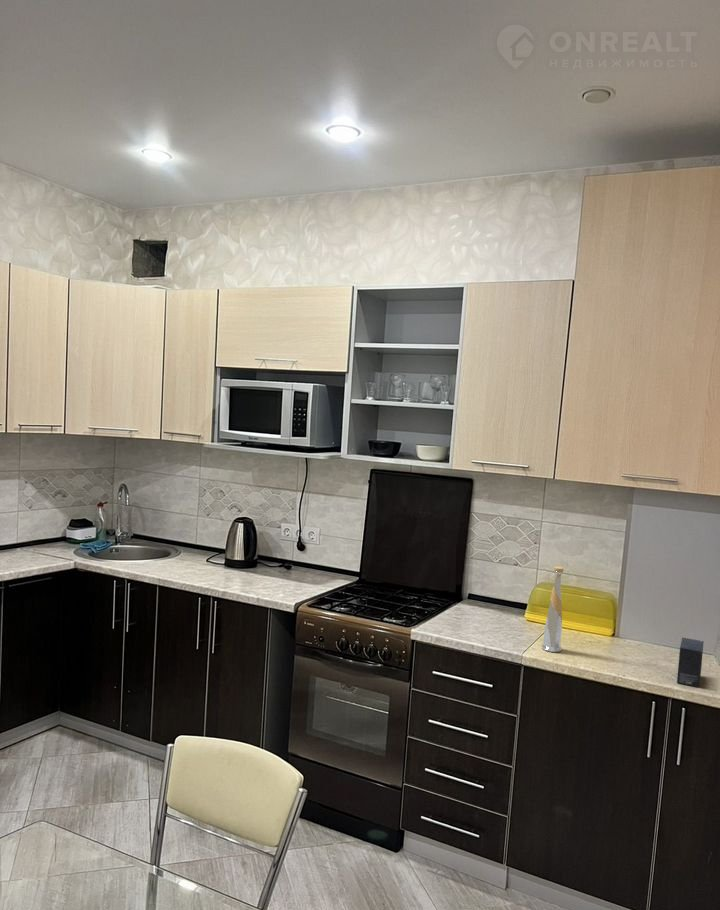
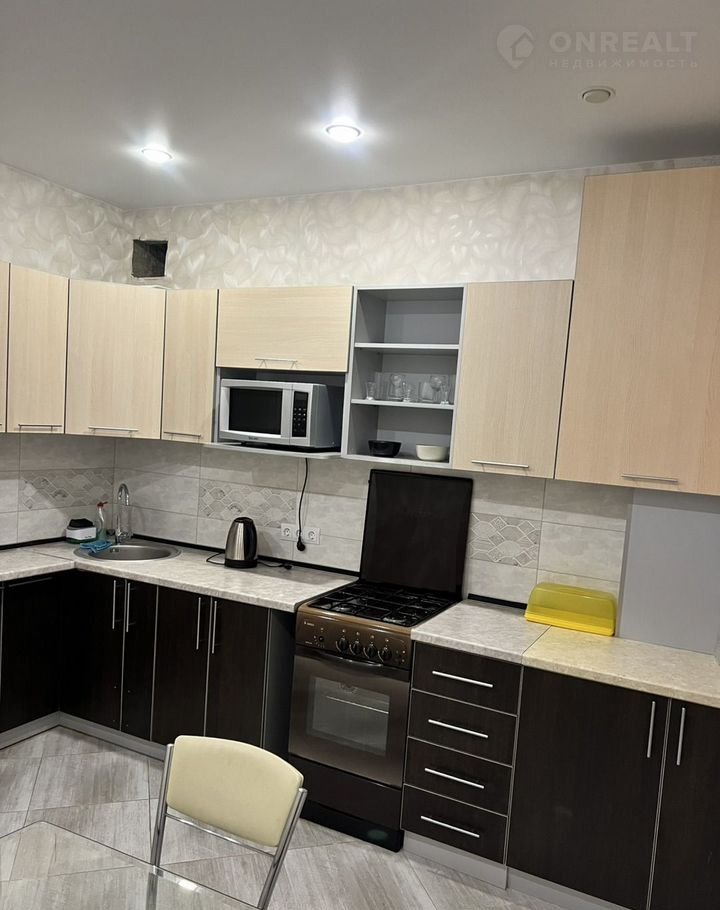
- bottle (555, 608)
- small box (690, 661)
